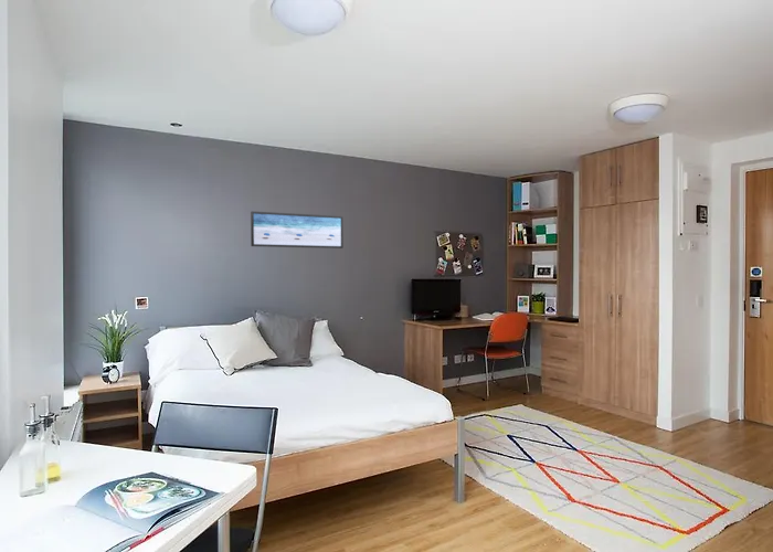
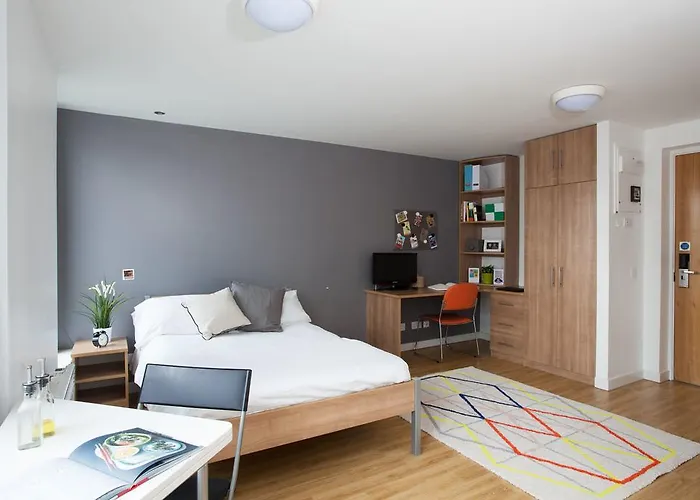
- wall art (298, 231)
